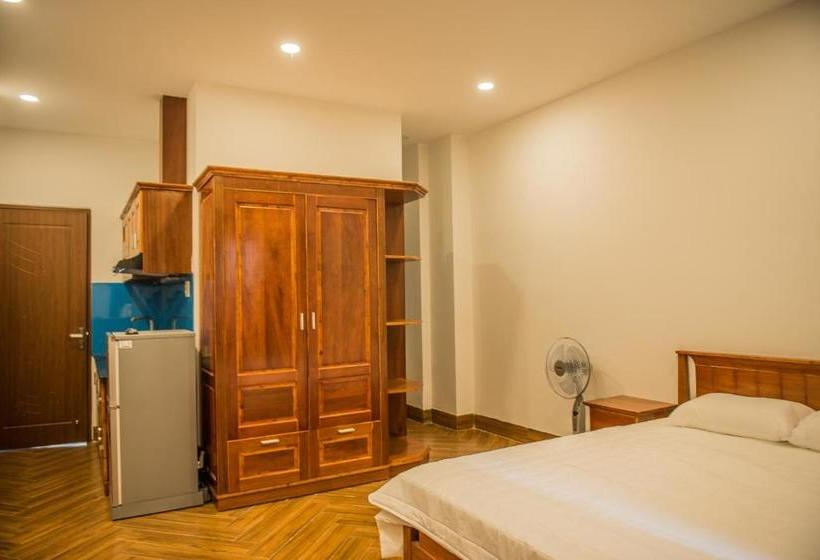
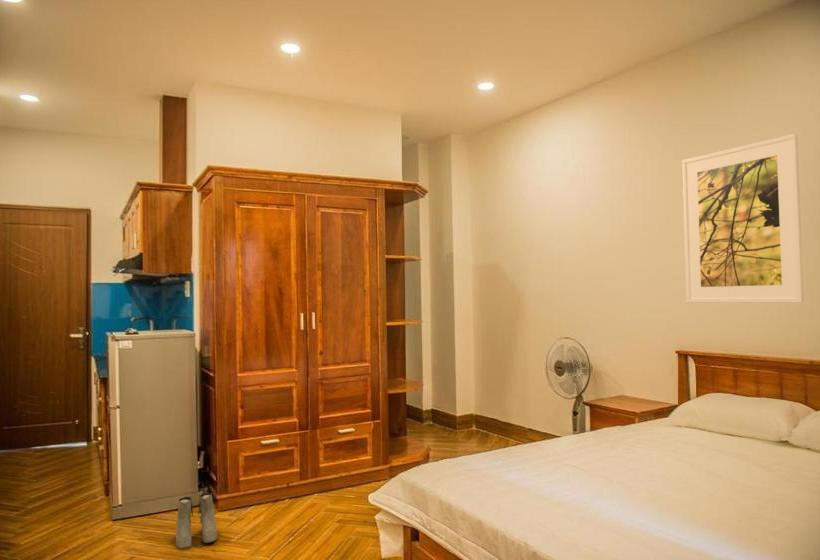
+ boots (200, 518)
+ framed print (737, 225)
